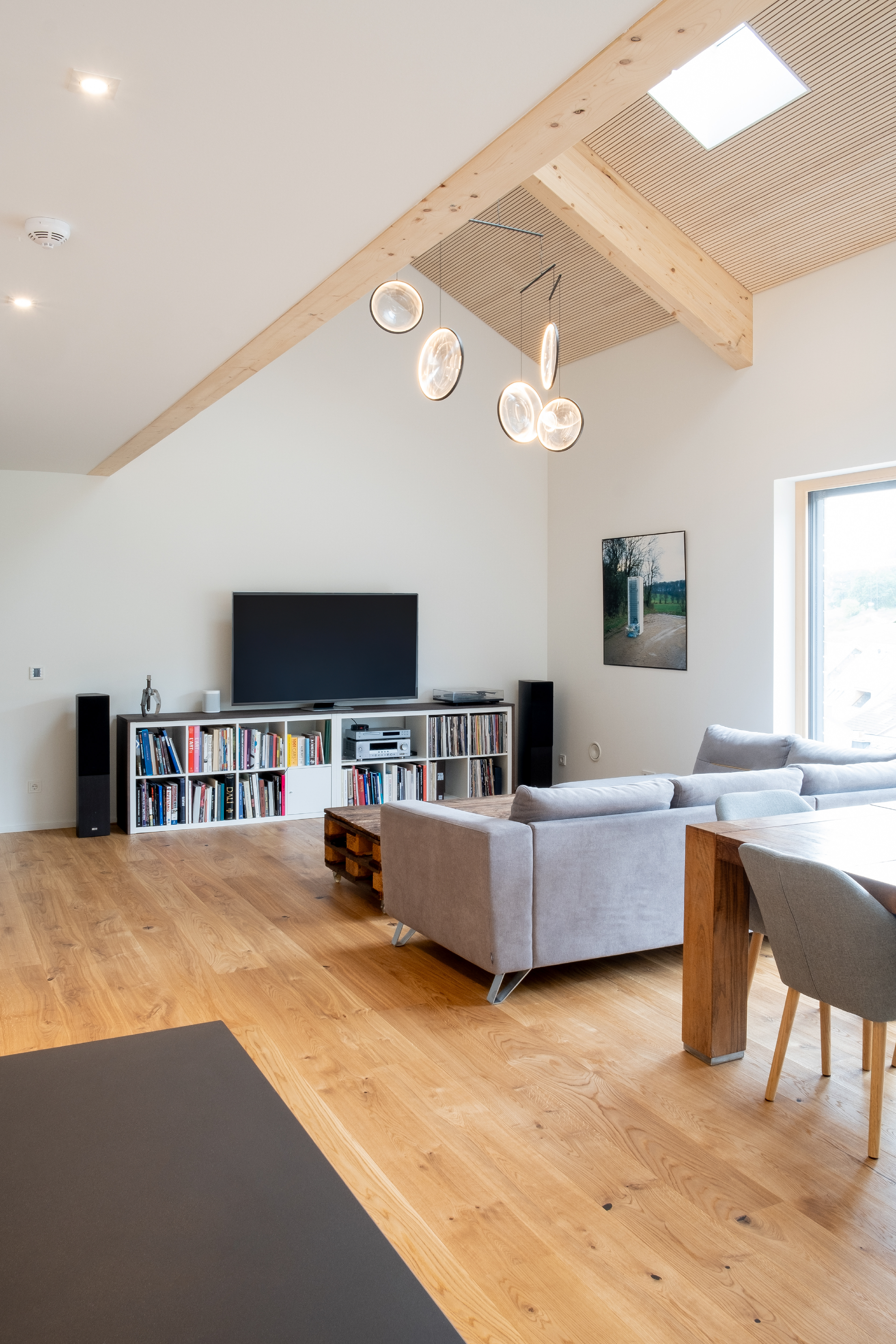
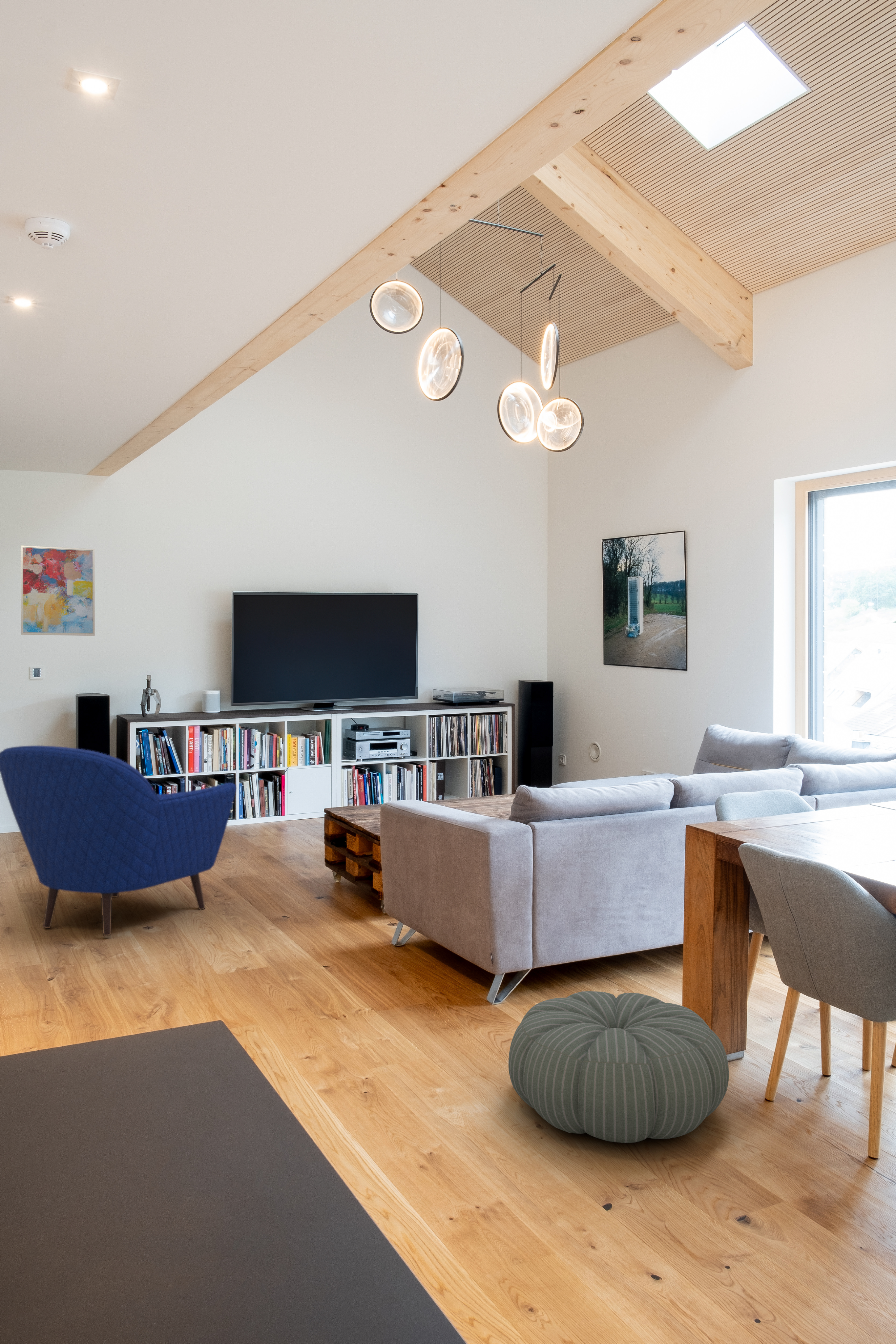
+ armchair (107, 830)
+ wall art (58, 591)
+ pouf (617, 1060)
